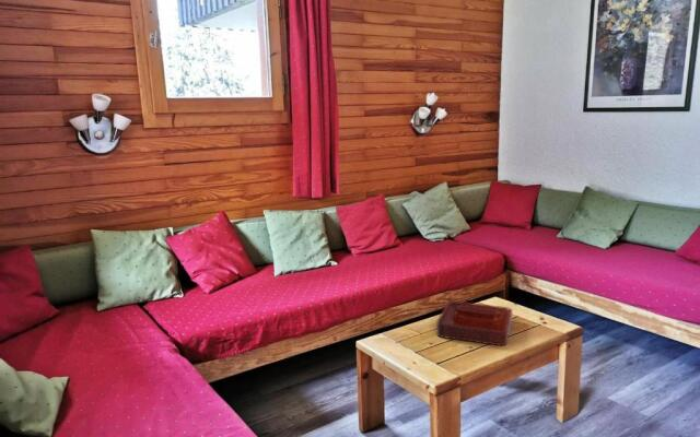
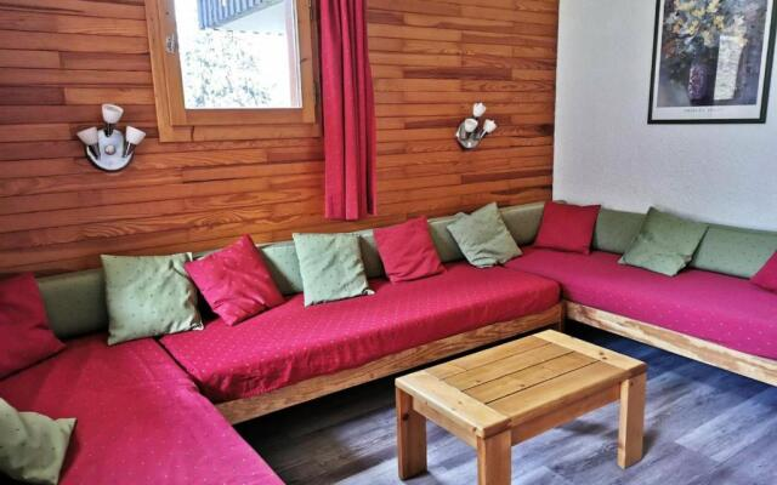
- decorative tray (475, 321)
